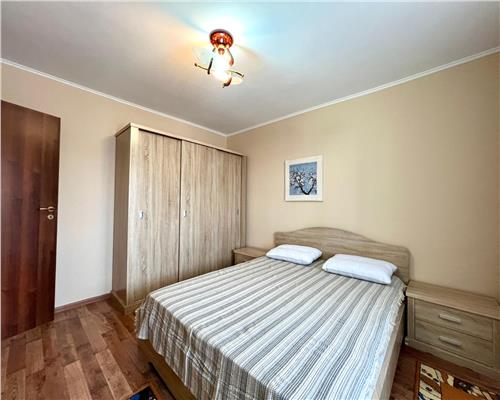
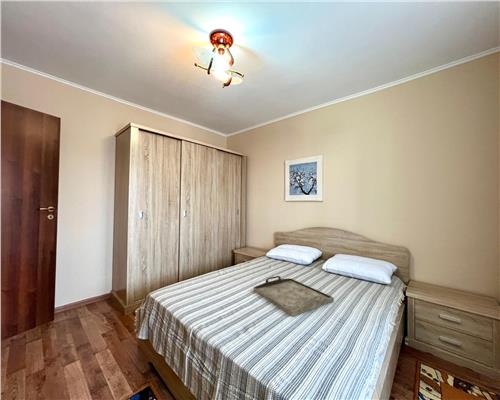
+ serving tray (291, 290)
